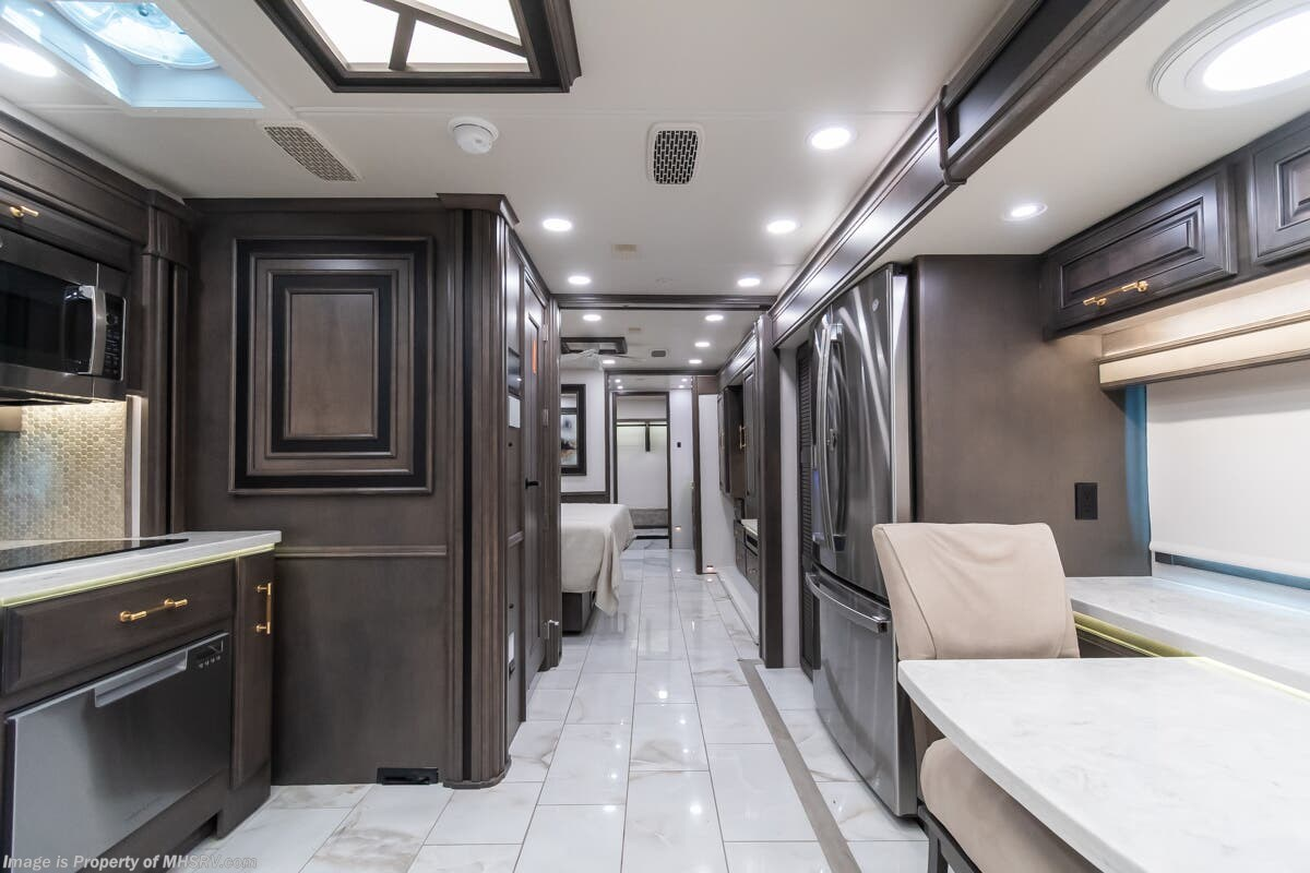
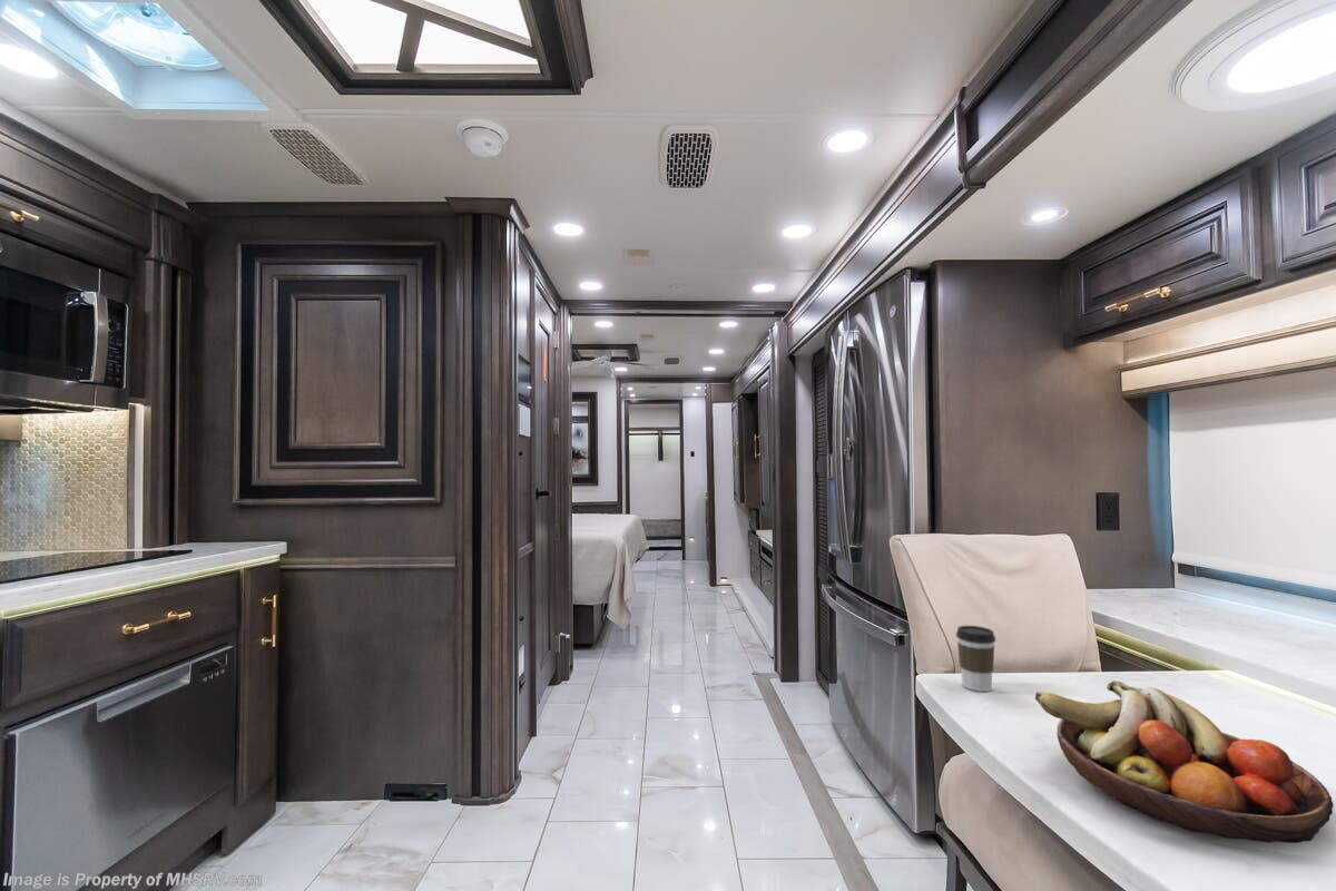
+ fruit bowl (1176, 745)
+ coffee cup (975, 657)
